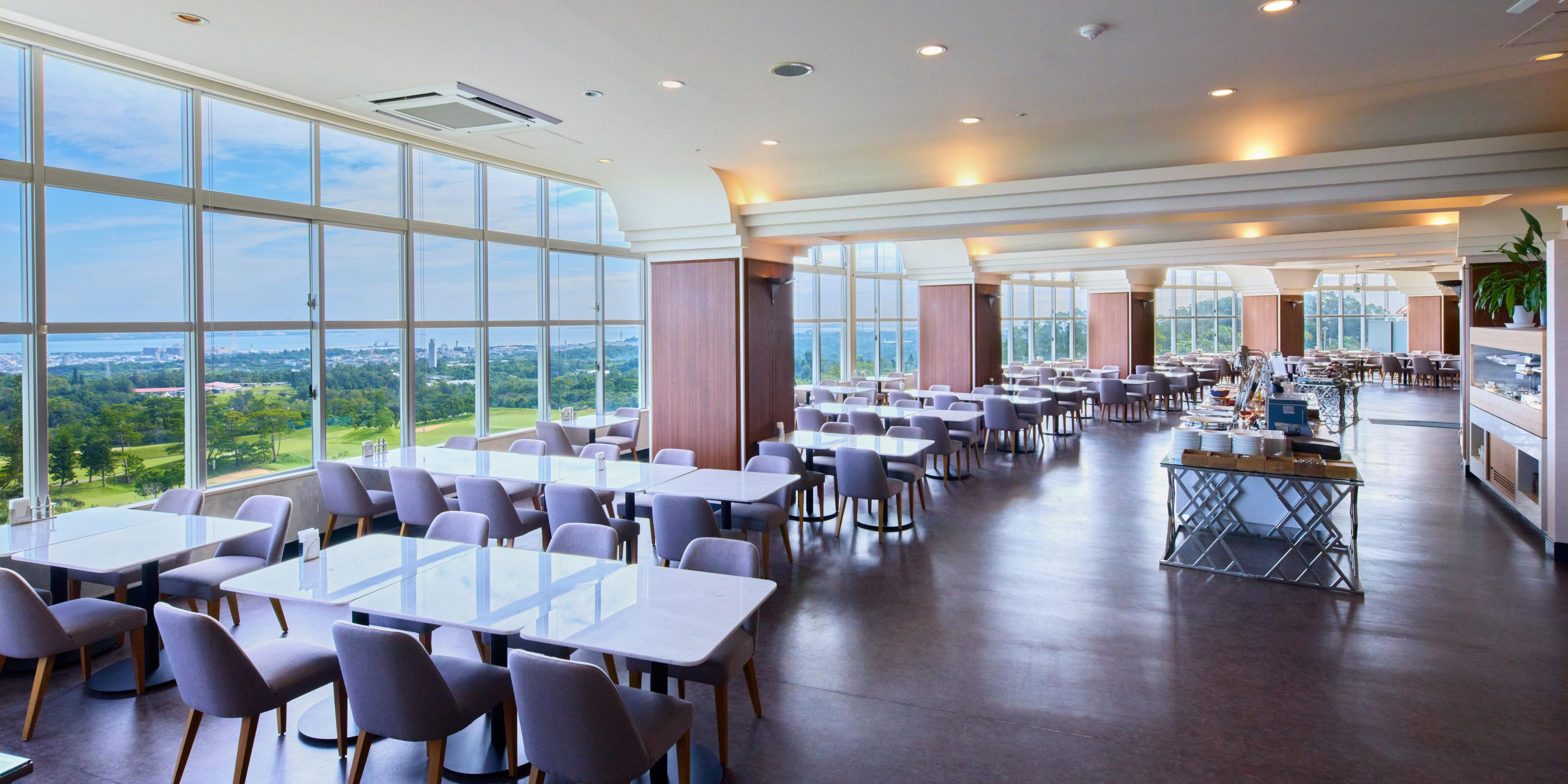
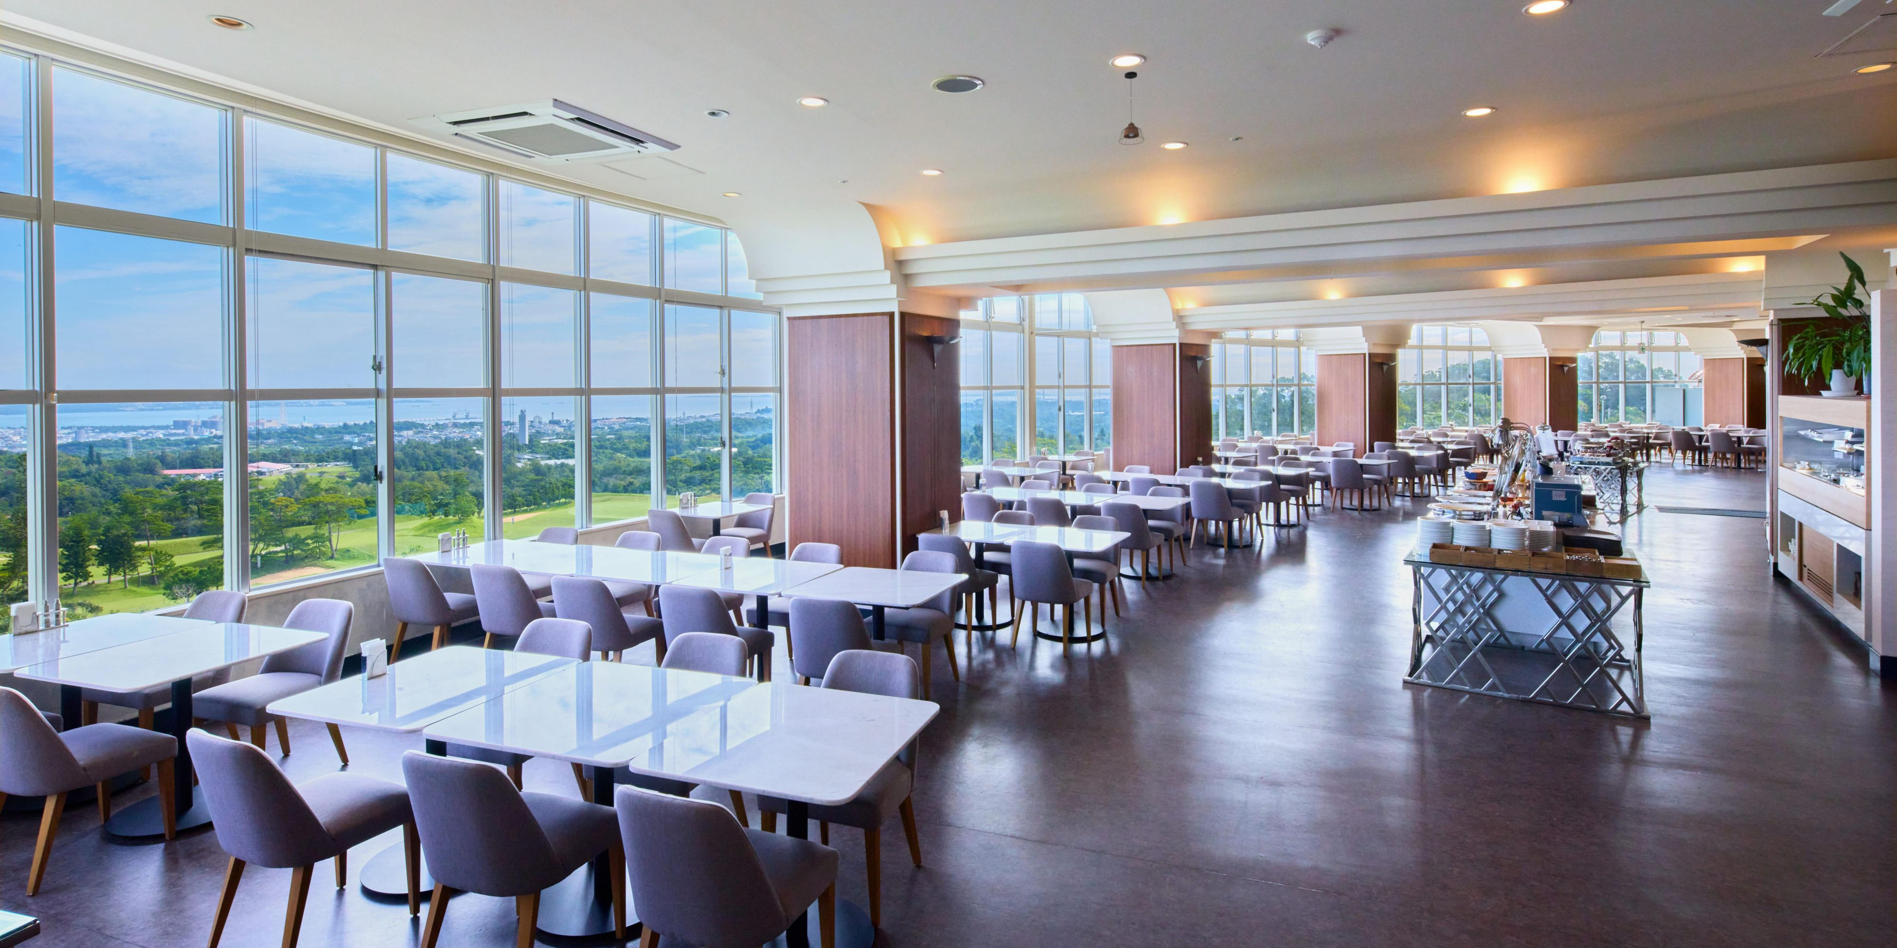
+ pendant light (1131, 108)
